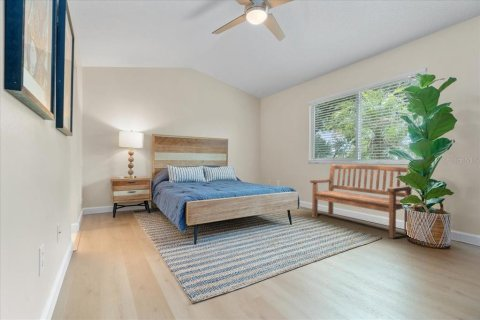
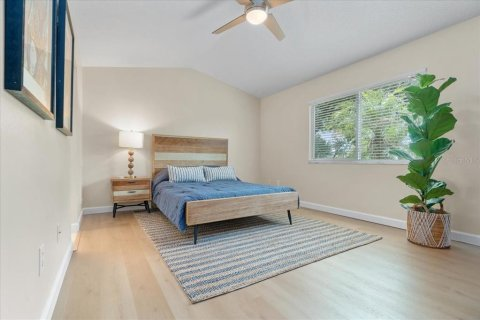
- bench (356, 194)
